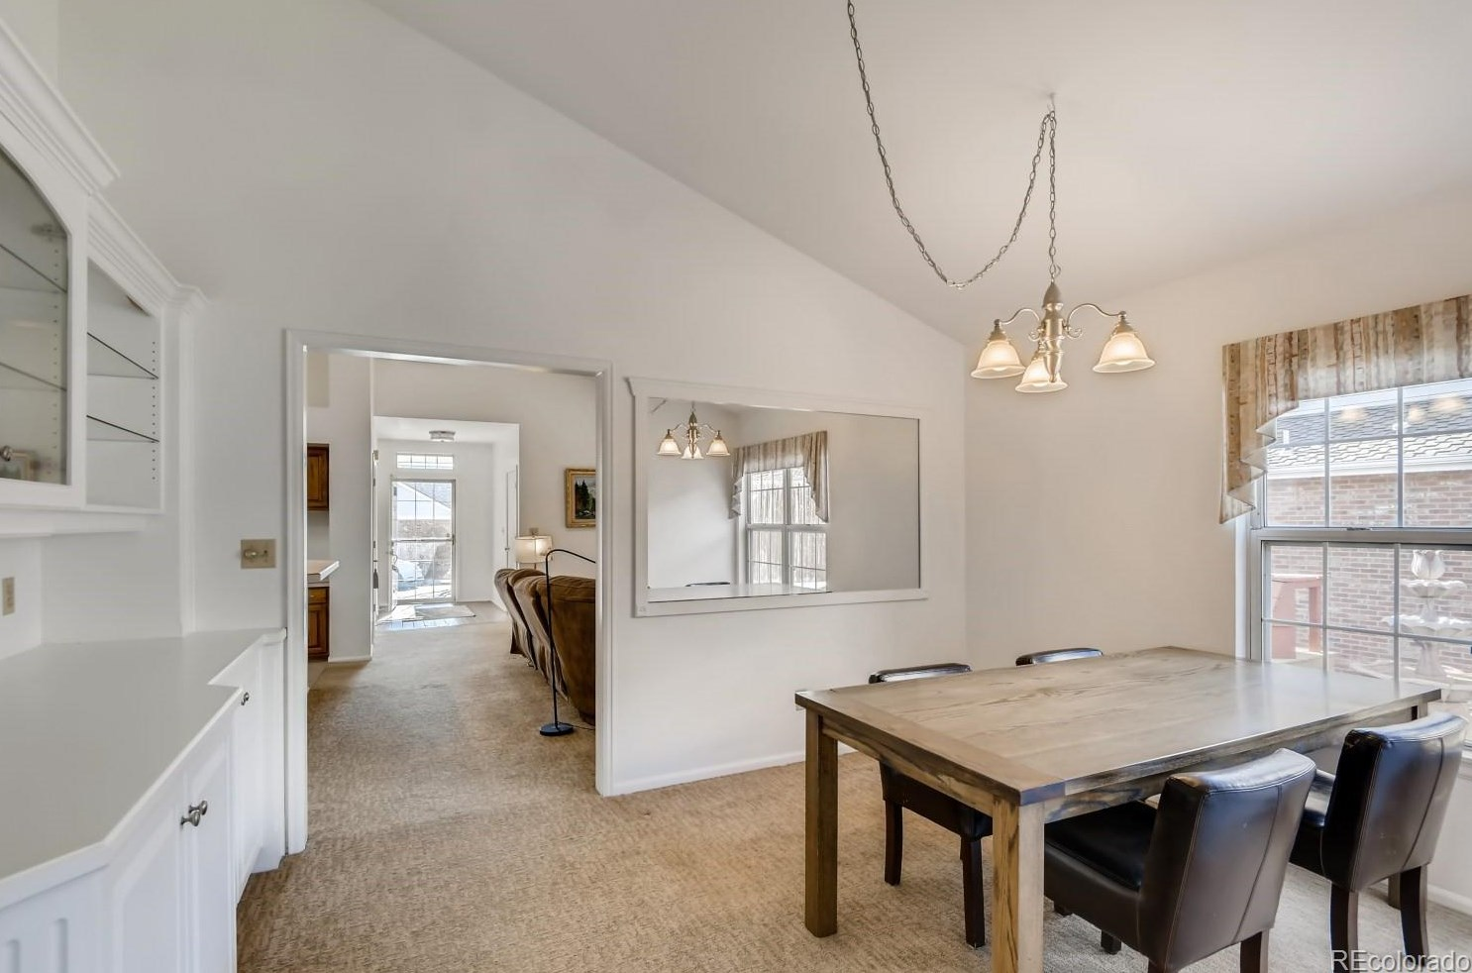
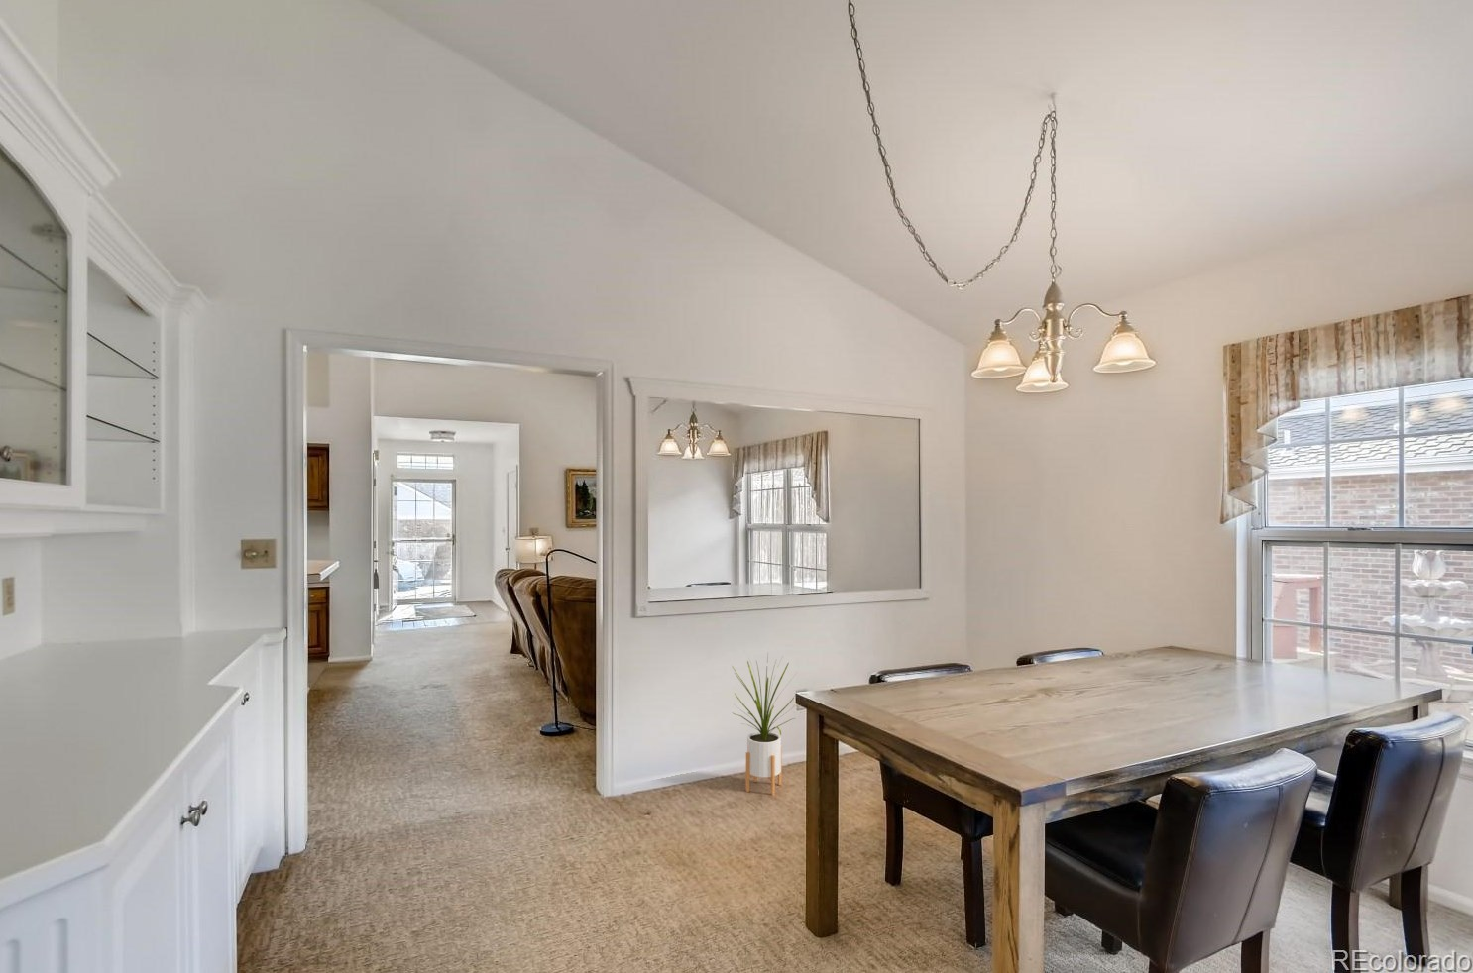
+ house plant (765, 720)
